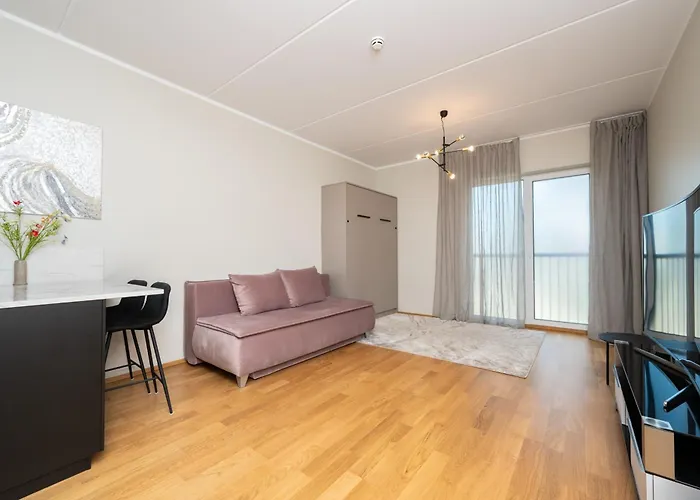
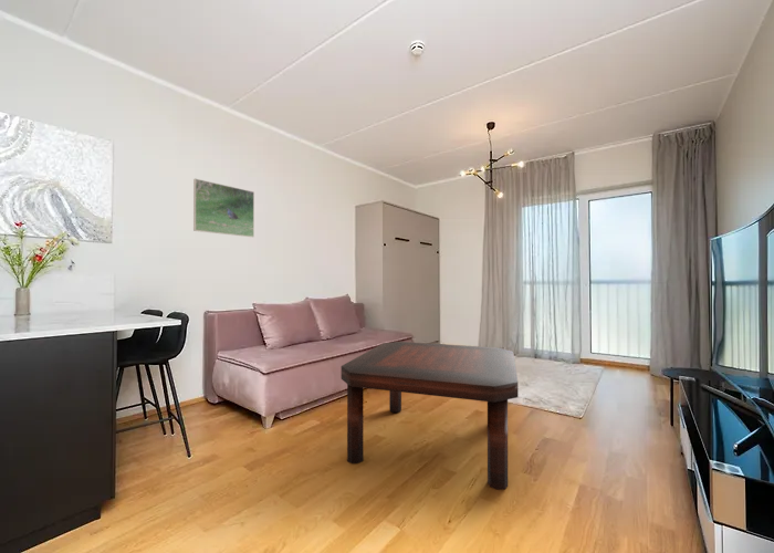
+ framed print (226, 209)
+ coffee table (435, 395)
